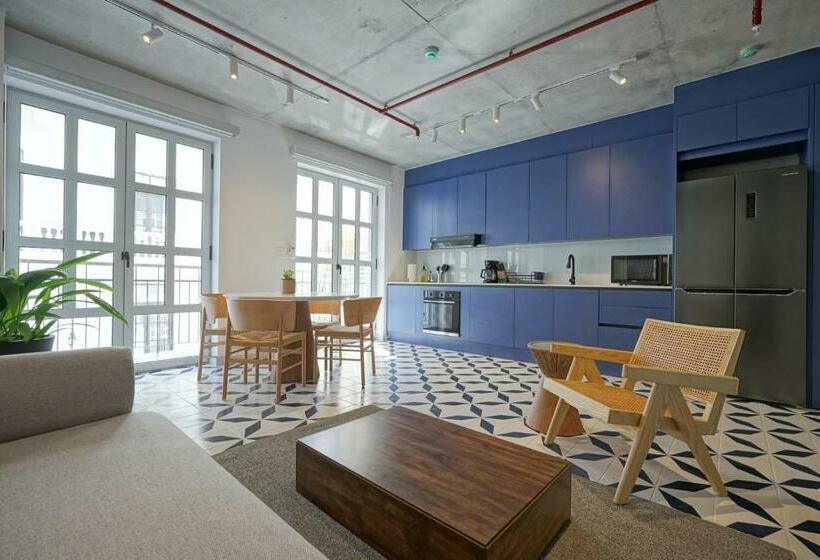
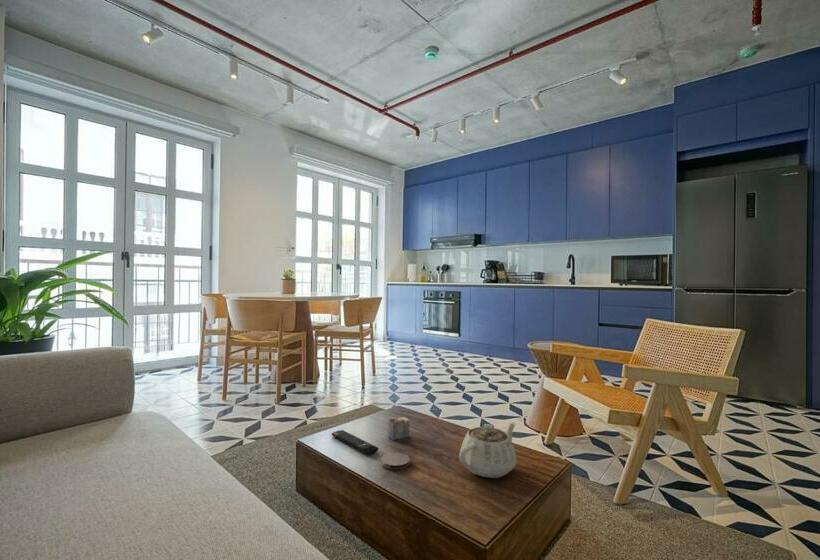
+ architectural model (398, 422)
+ teapot (489, 446)
+ coaster (395, 460)
+ remote control (353, 441)
